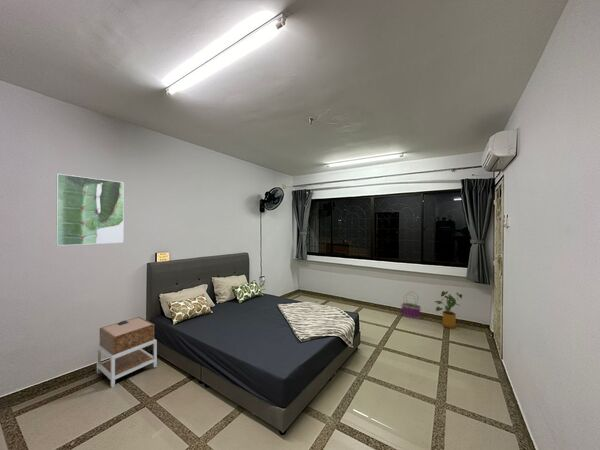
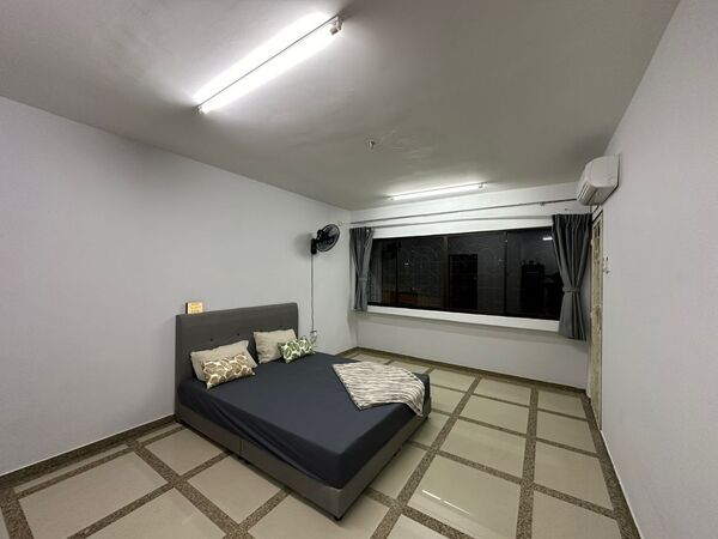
- house plant (447, 309)
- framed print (92, 211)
- nightstand (127, 346)
- basket (411, 304)
